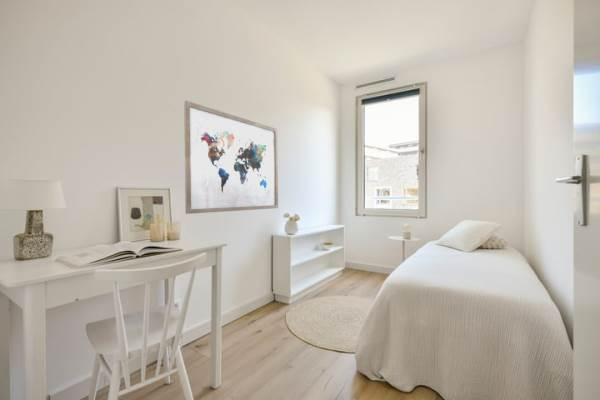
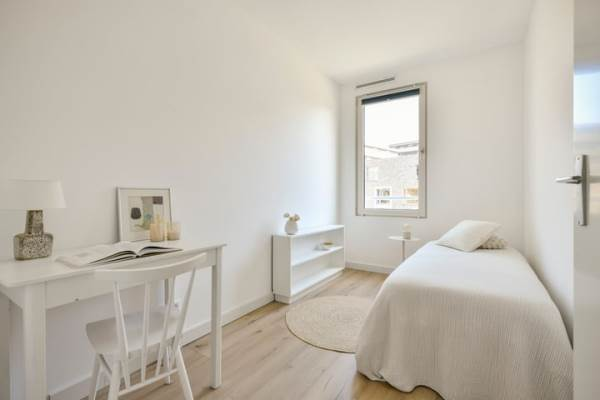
- wall art (239, 164)
